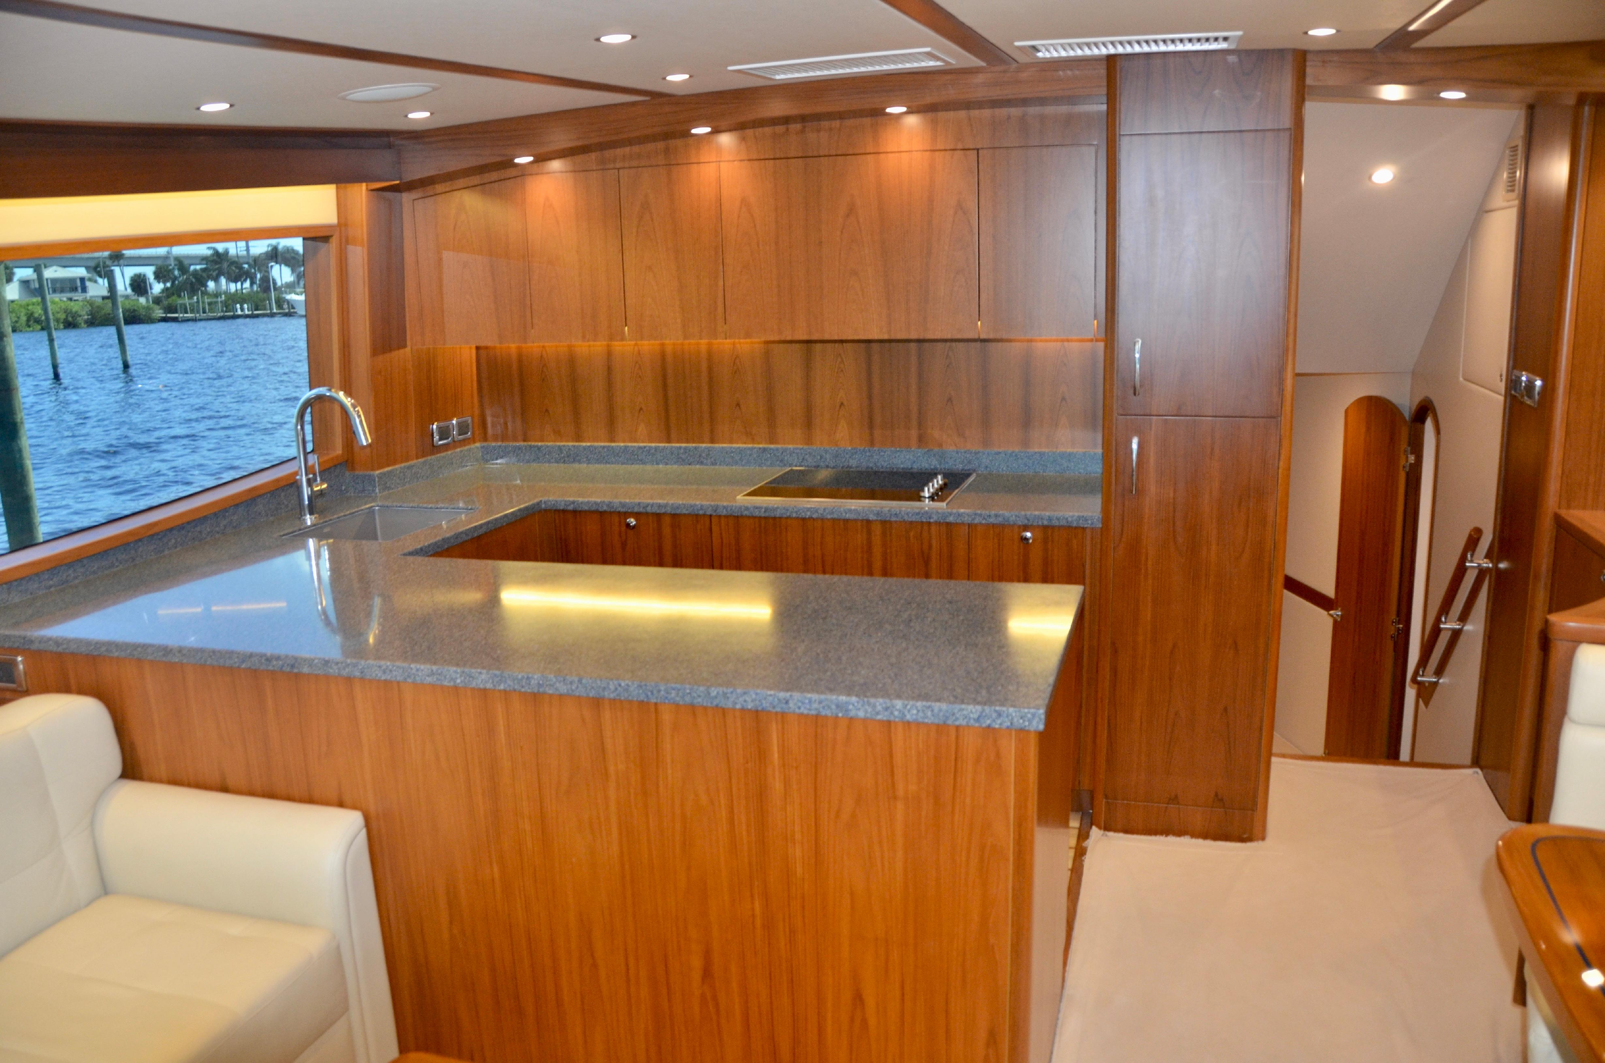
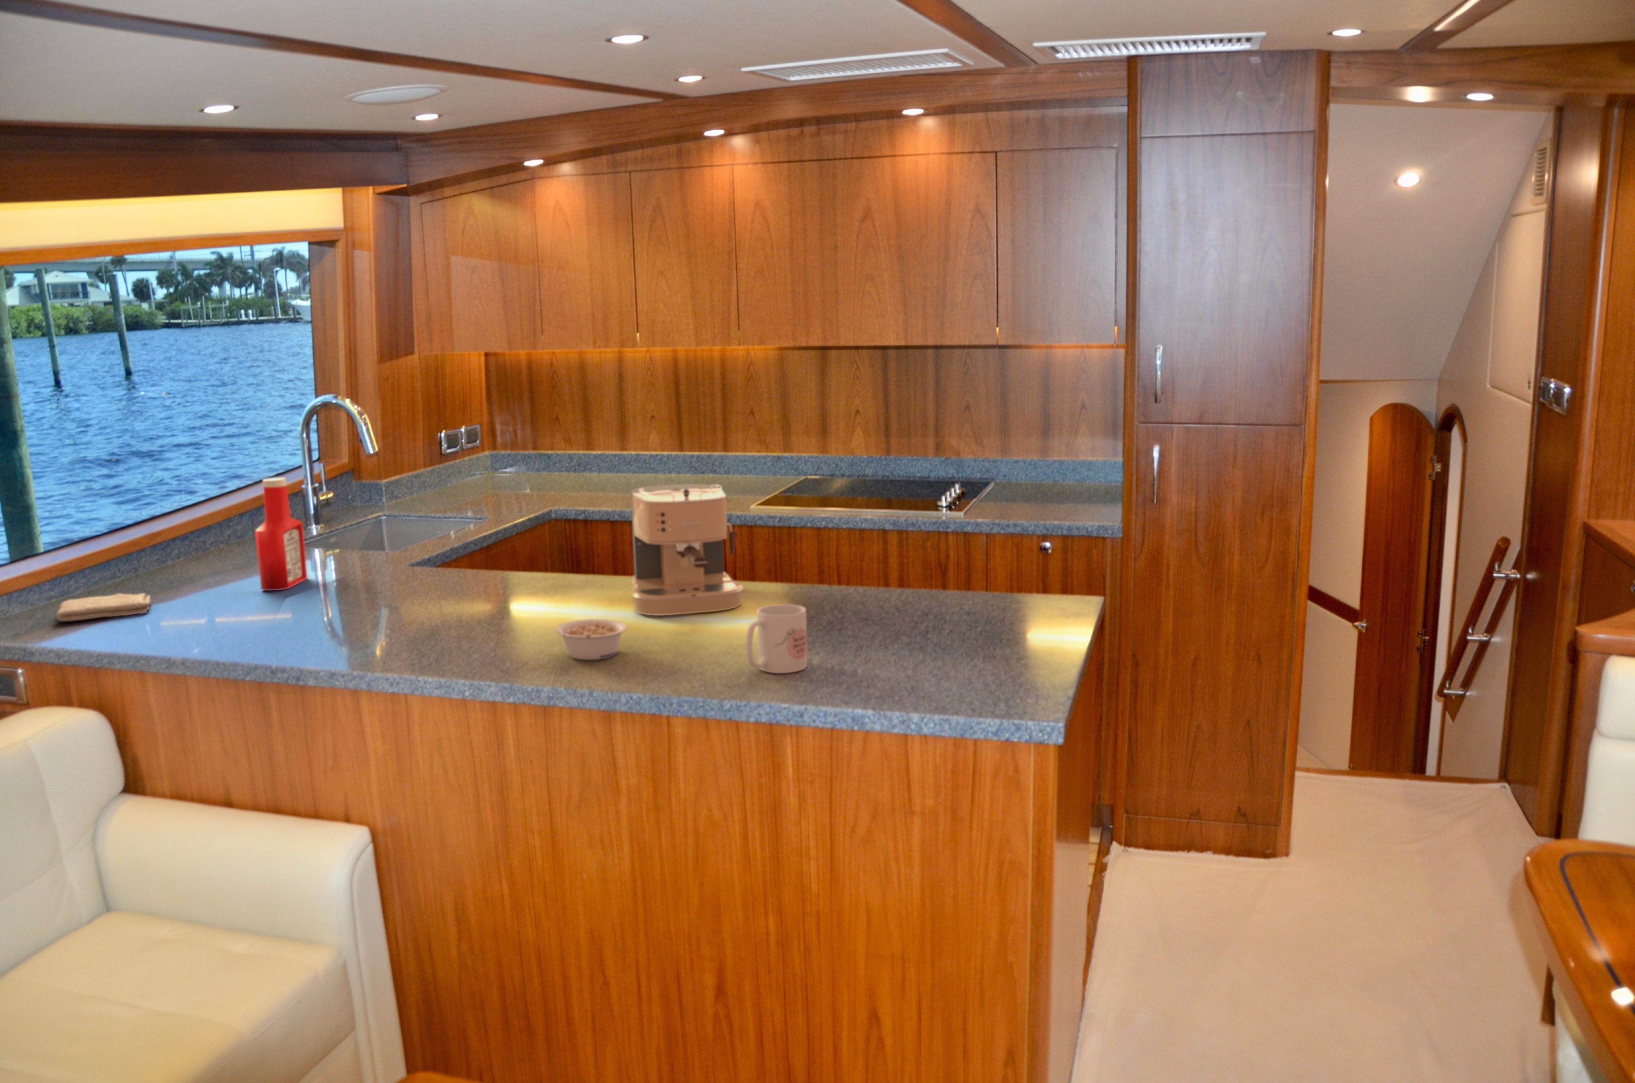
+ washcloth (105, 606)
+ soap bottle (279, 532)
+ mug (773, 639)
+ legume (593, 638)
+ coffee maker (684, 545)
